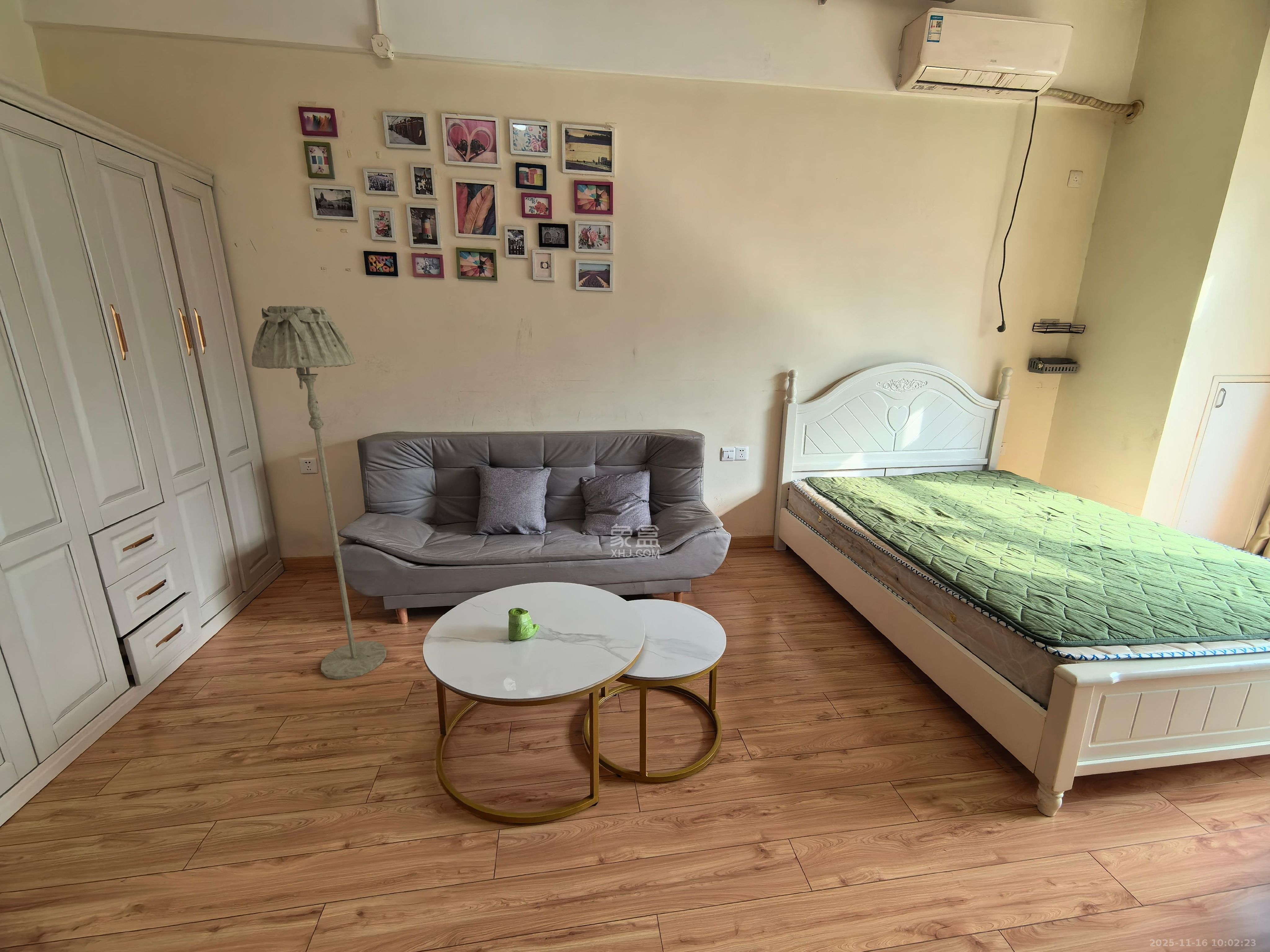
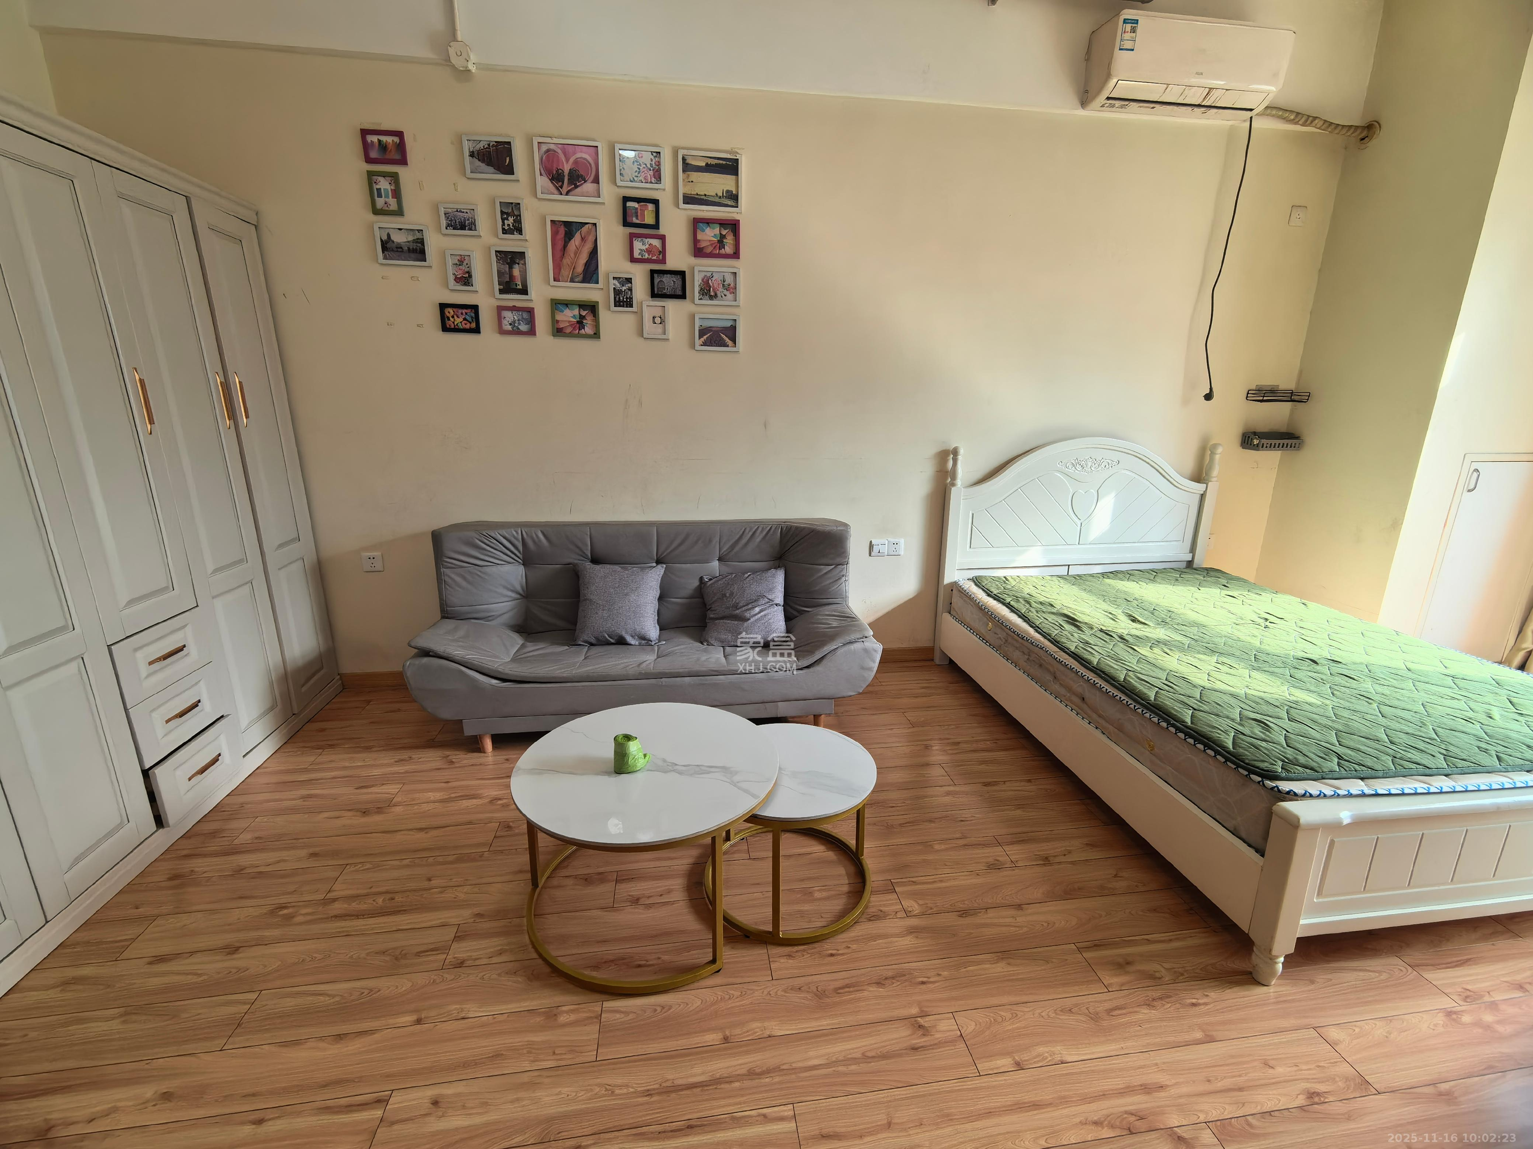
- floor lamp (328, 500)
